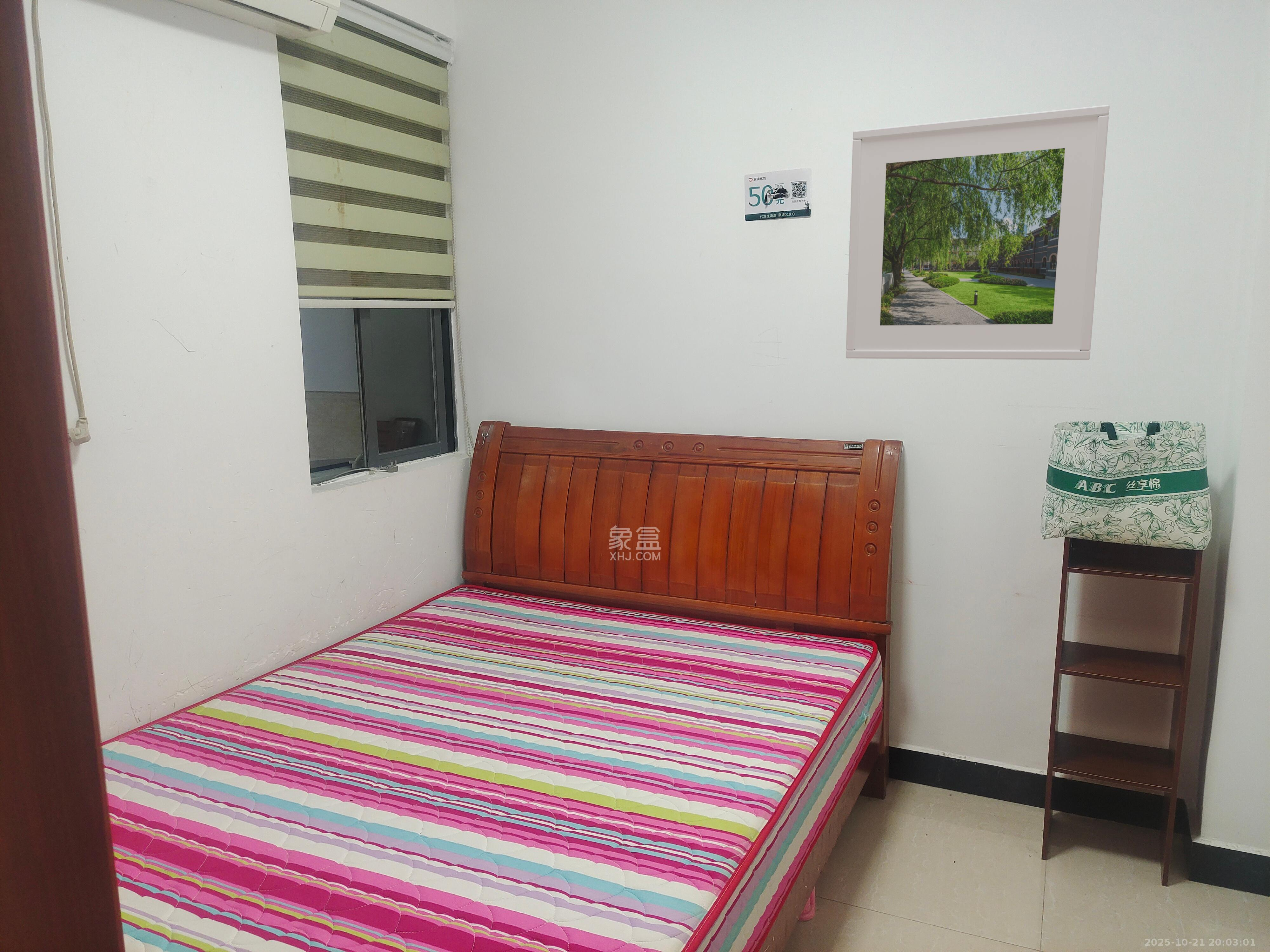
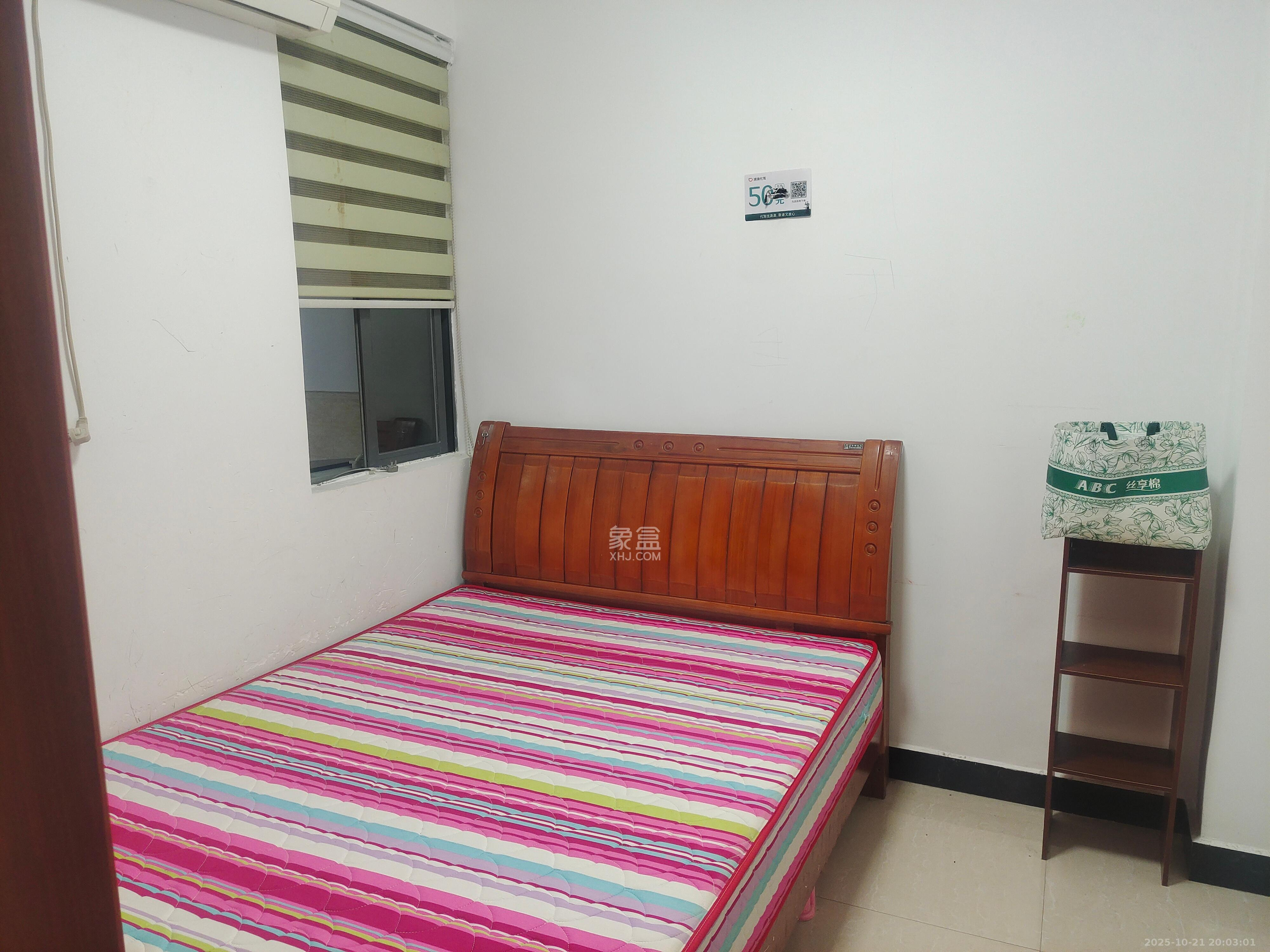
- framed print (967, 241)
